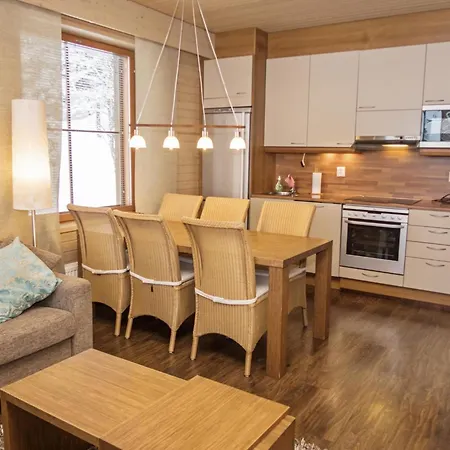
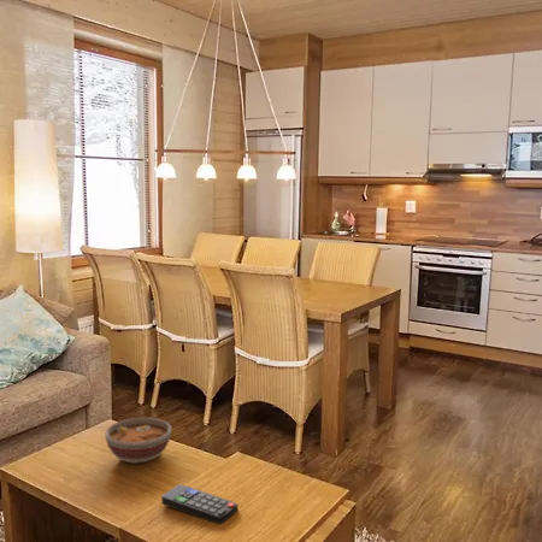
+ remote control (199, 502)
+ bowl (139, 442)
